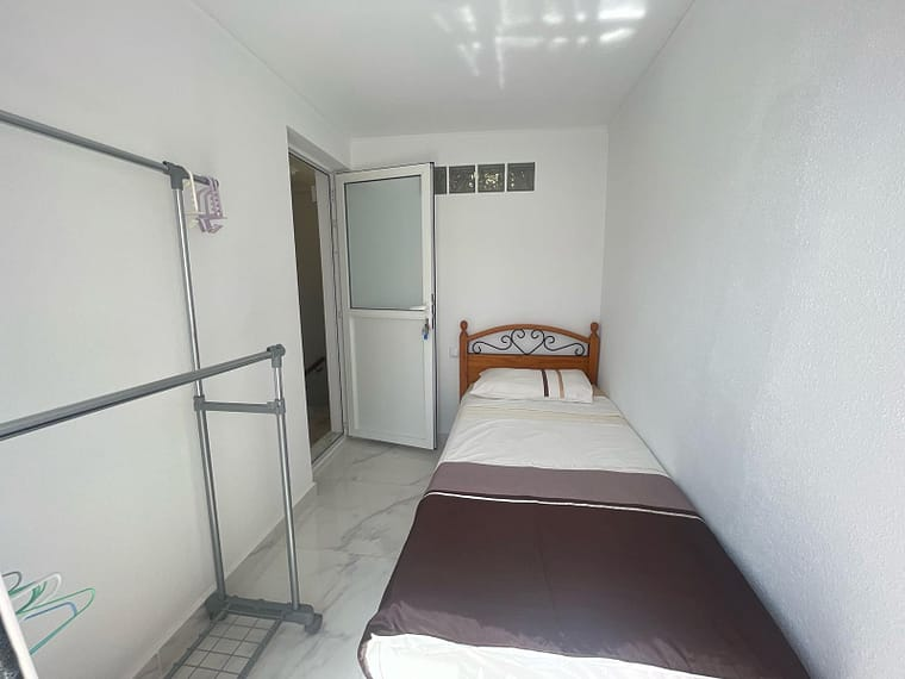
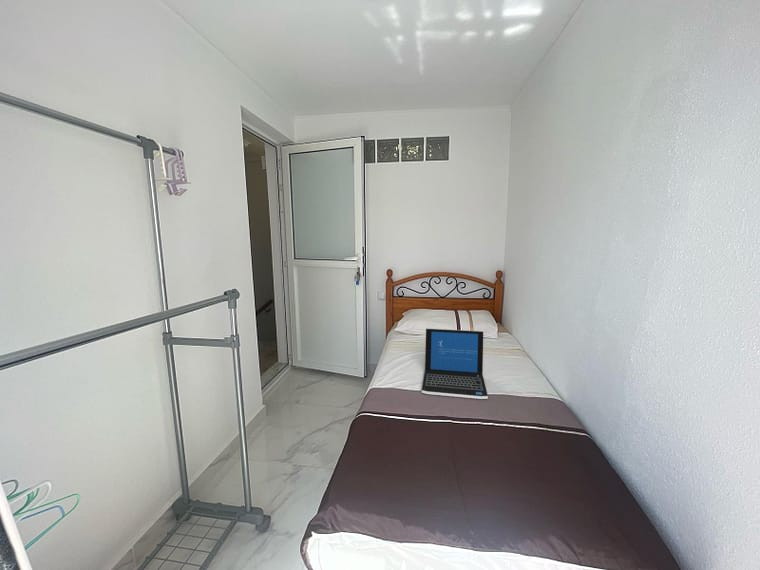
+ laptop (454, 360)
